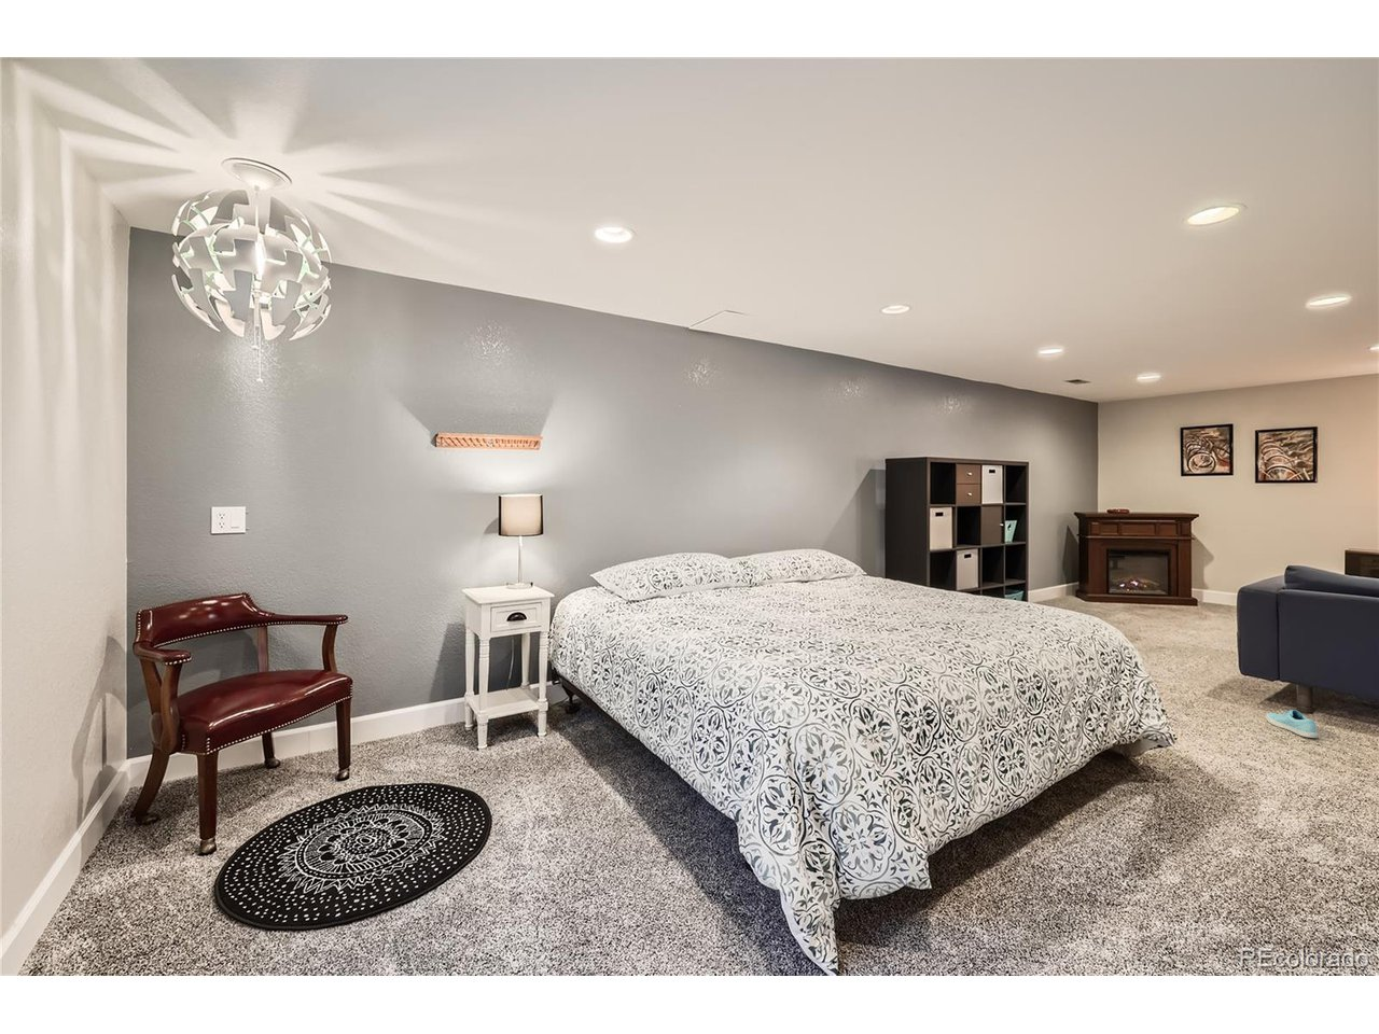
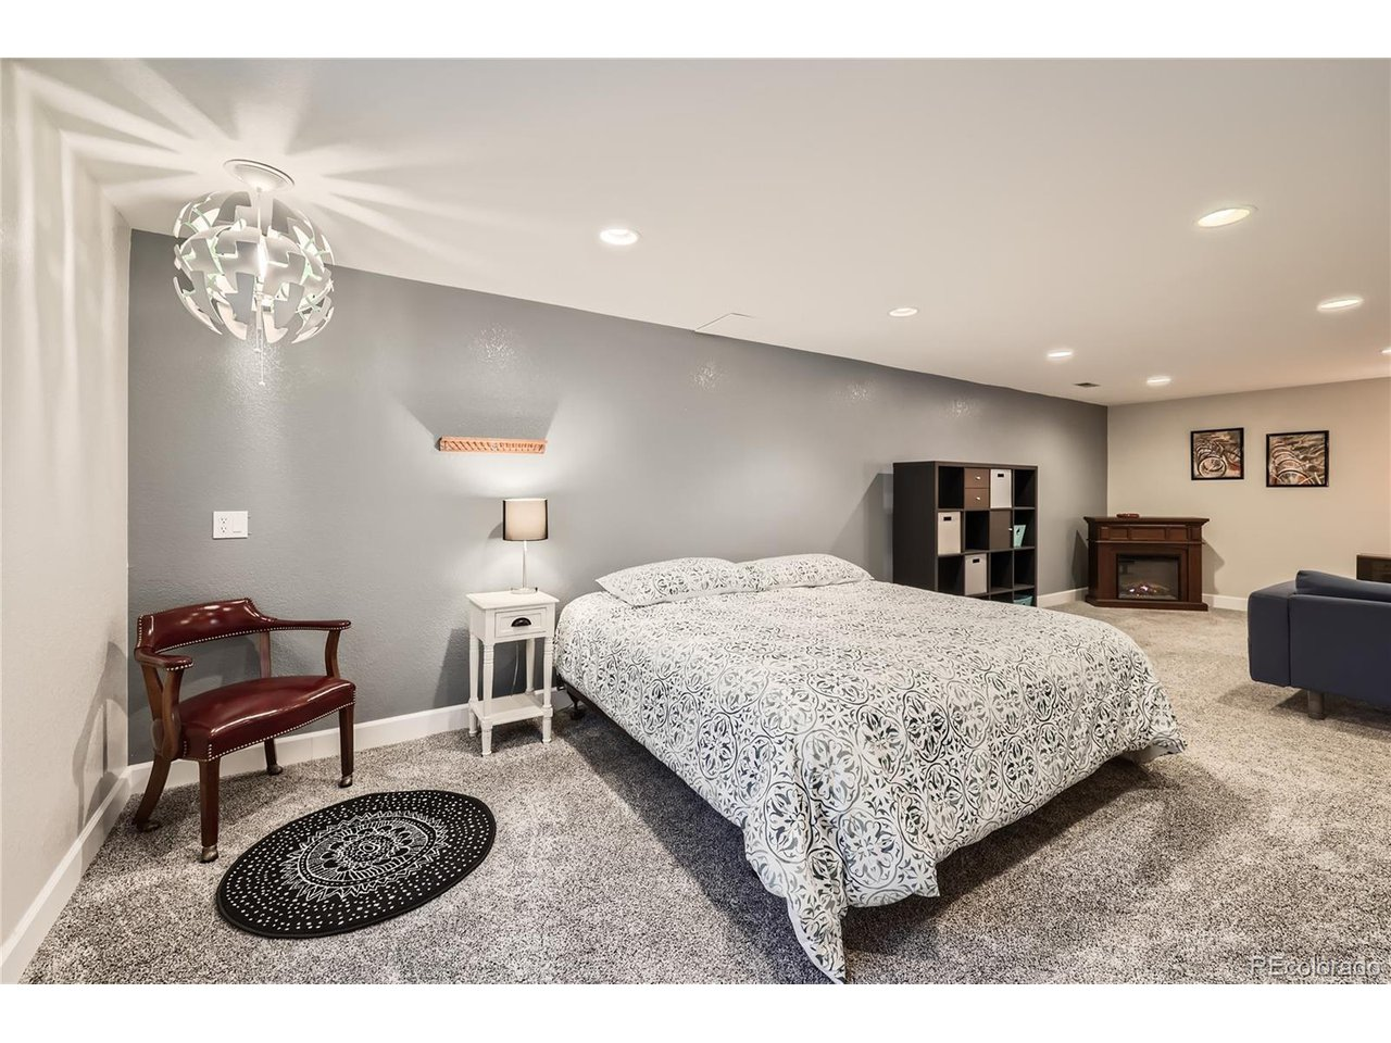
- sneaker (1292, 718)
